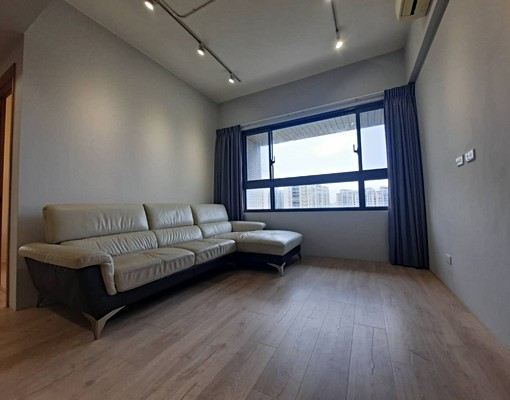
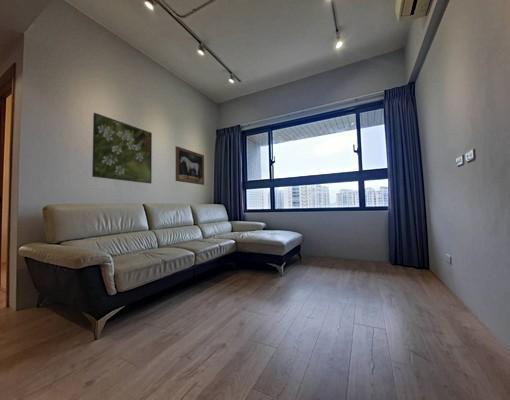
+ wall art (190, 167)
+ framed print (125, 152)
